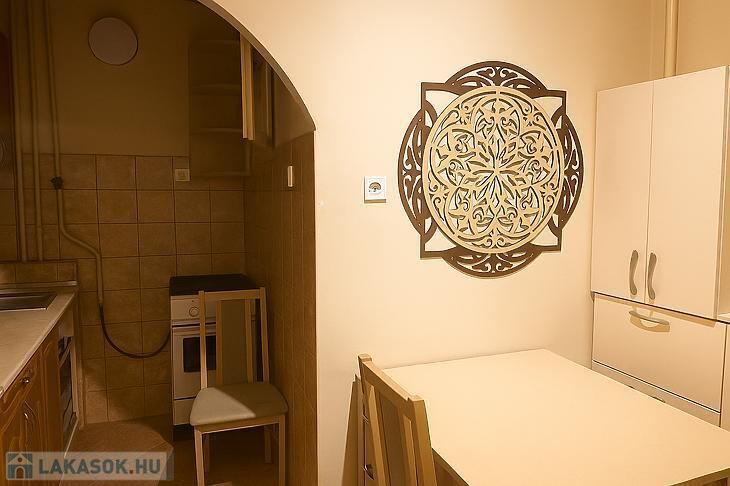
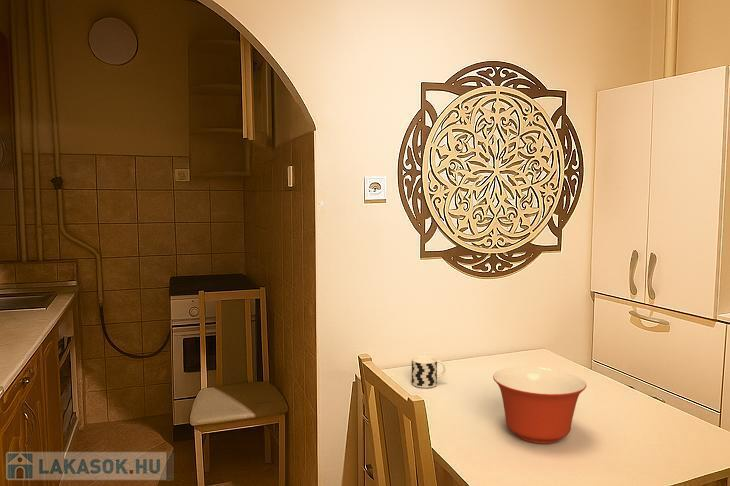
+ mixing bowl (538, 406)
+ cup (428, 371)
